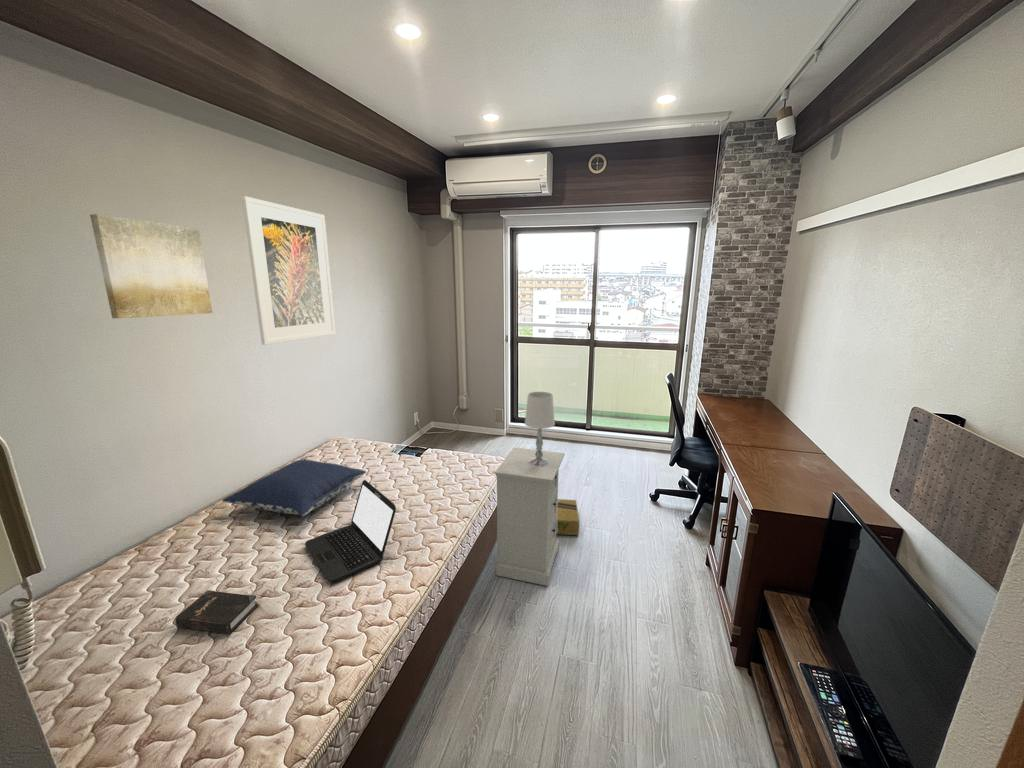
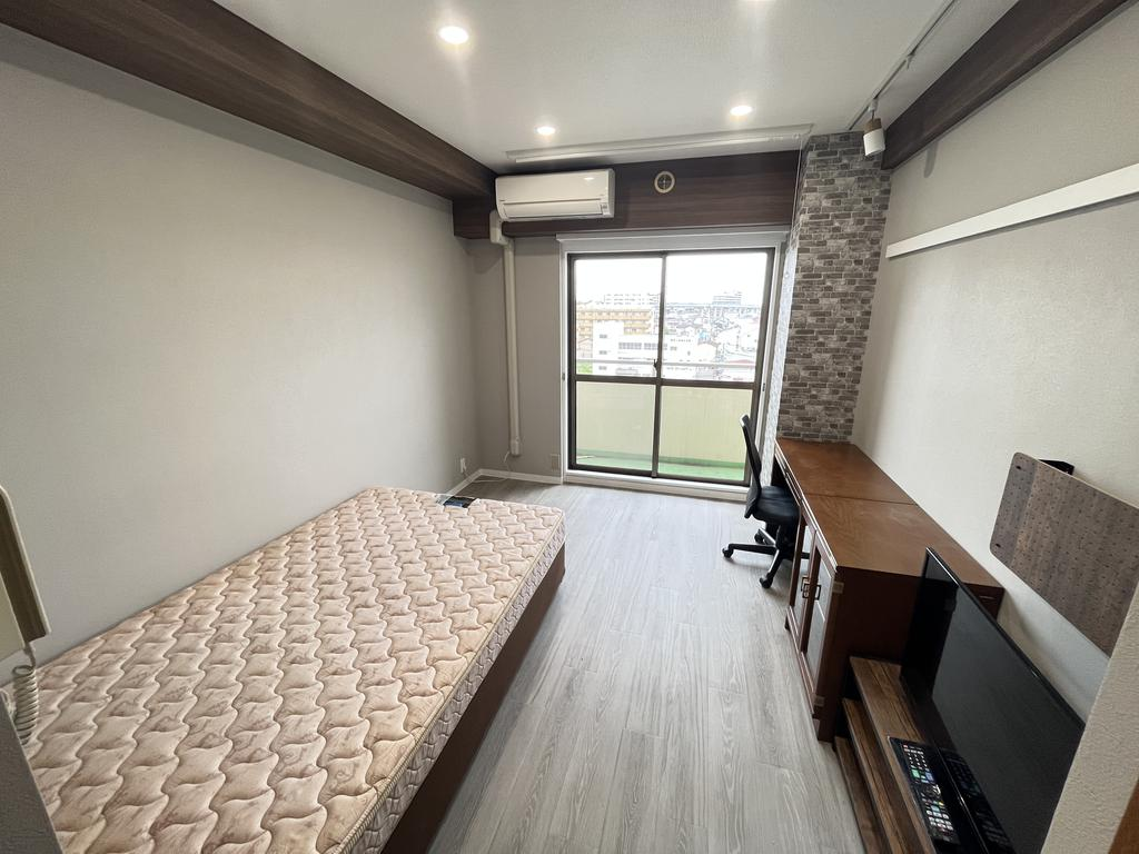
- laptop (349, 526)
- pillow (299, 485)
- table lamp (539, 428)
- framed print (295, 275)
- cardboard box (557, 515)
- wall art (158, 269)
- nightstand (530, 513)
- hardback book (217, 611)
